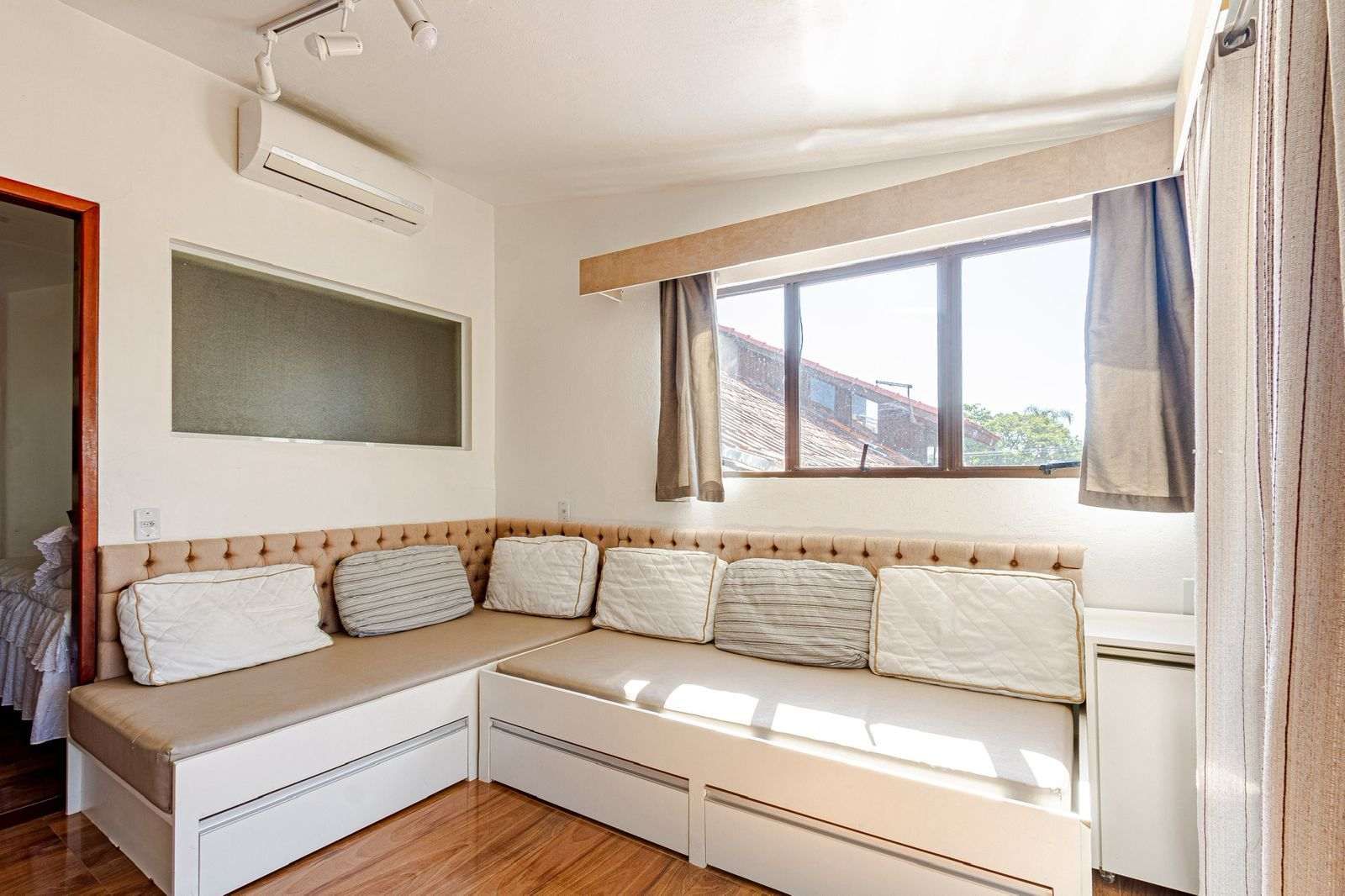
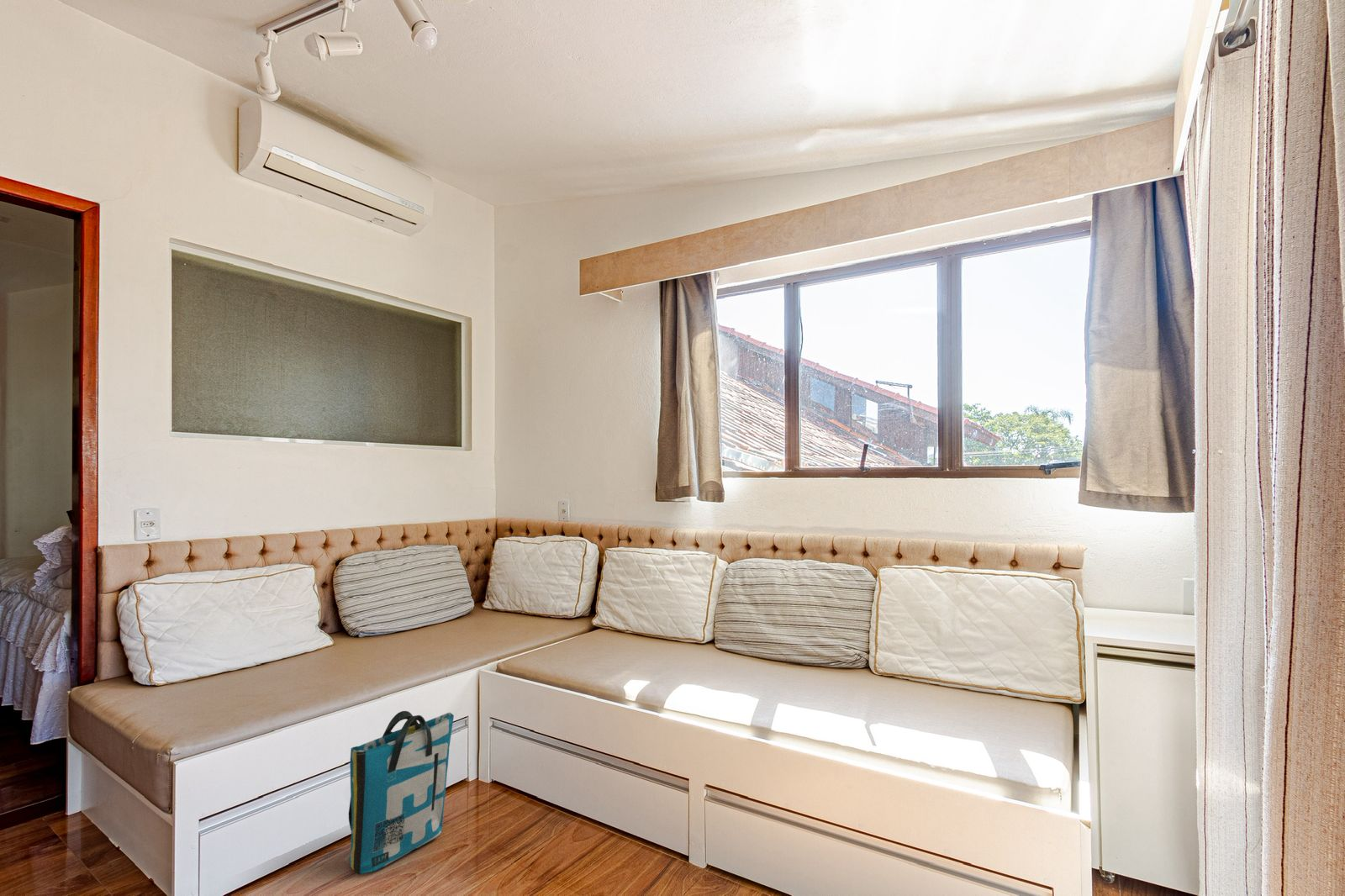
+ tote bag (395, 777)
